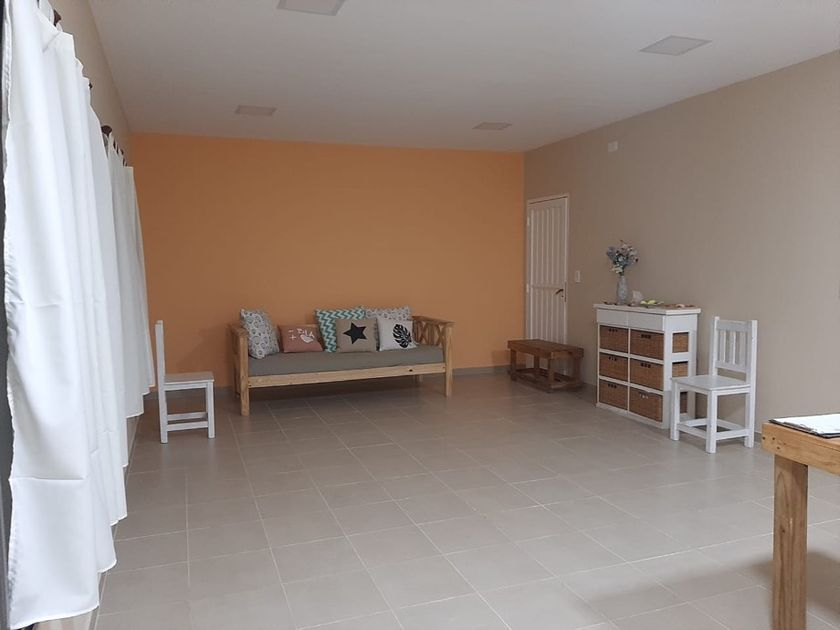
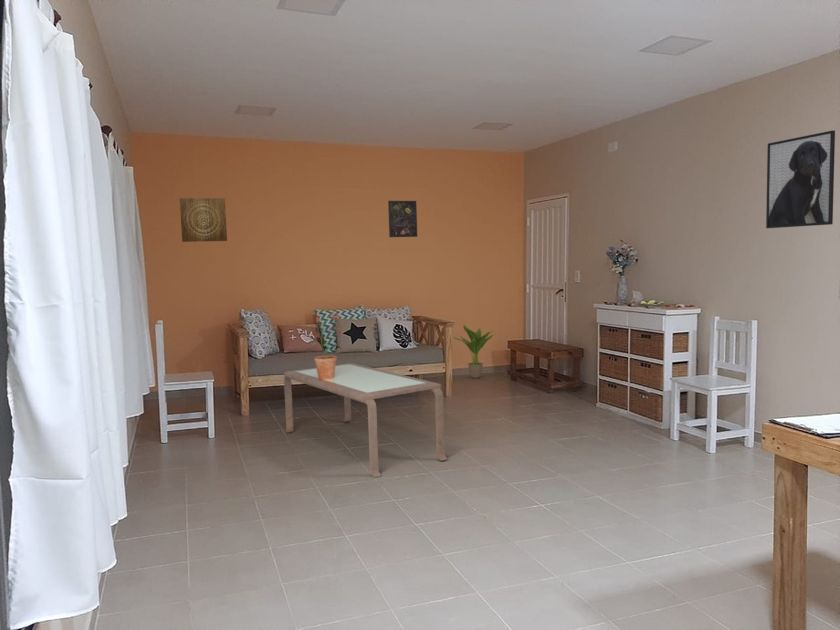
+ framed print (798, 182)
+ coffee table (350, 411)
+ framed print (402, 219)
+ potted plant (478, 350)
+ wall art (203, 220)
+ potted plant (325, 344)
